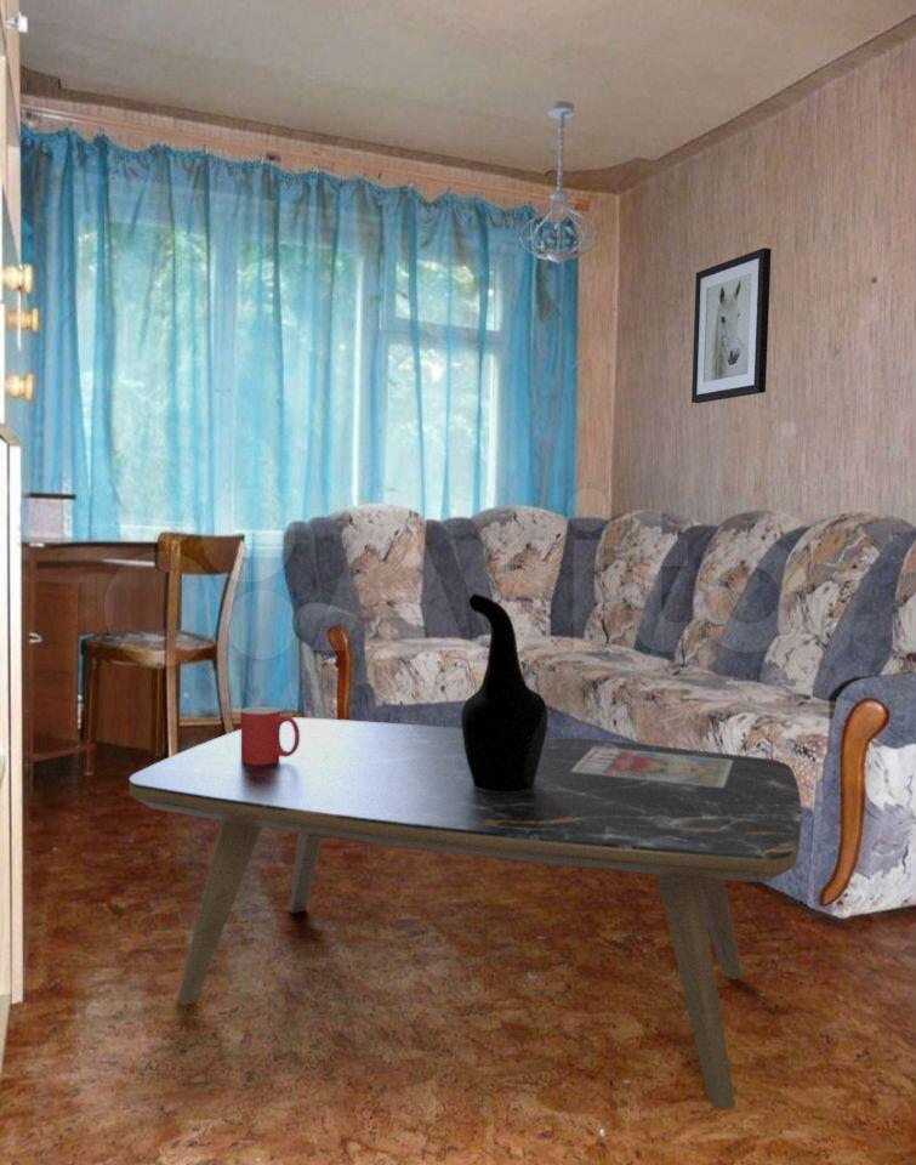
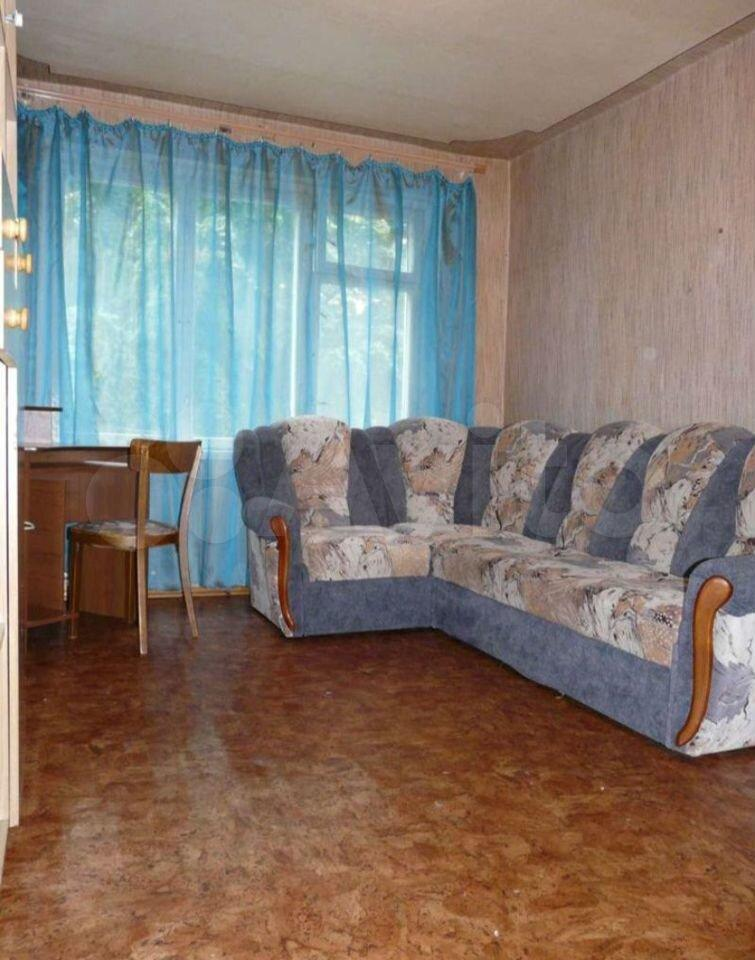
- coffee table (476, 856)
- decorative vase (505, 688)
- wall art (729, 329)
- mug (271, 734)
- magazine (654, 765)
- ceiling light fixture (559, 184)
